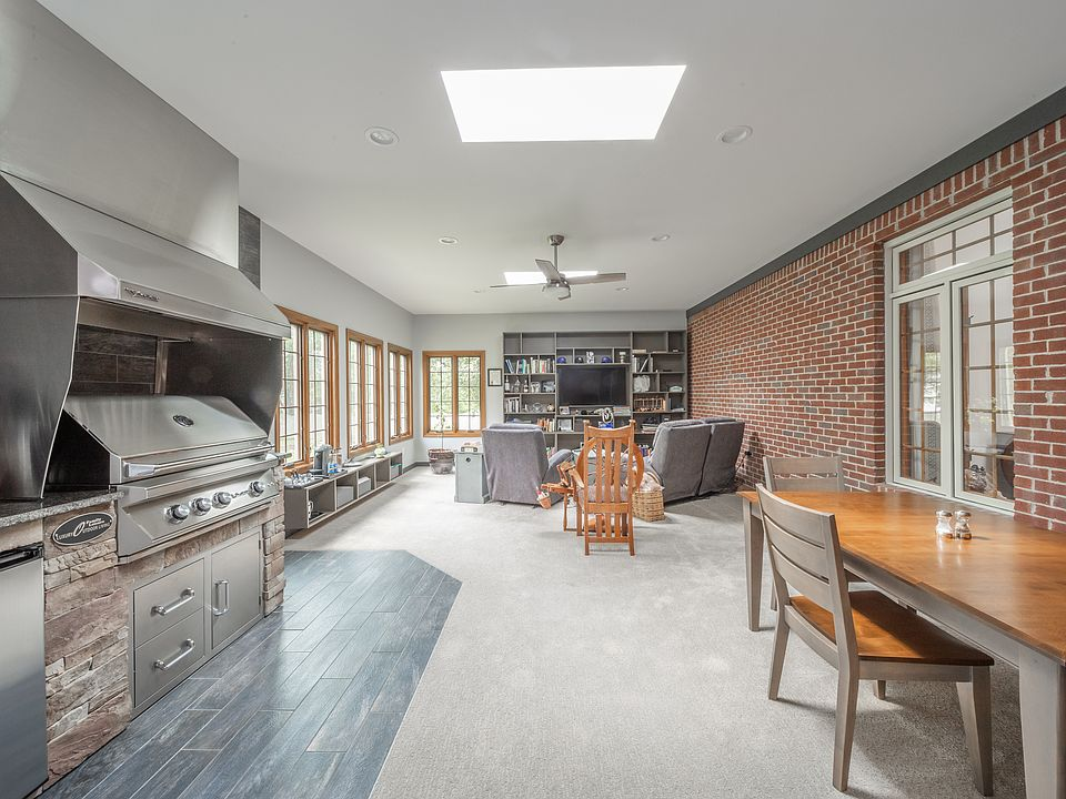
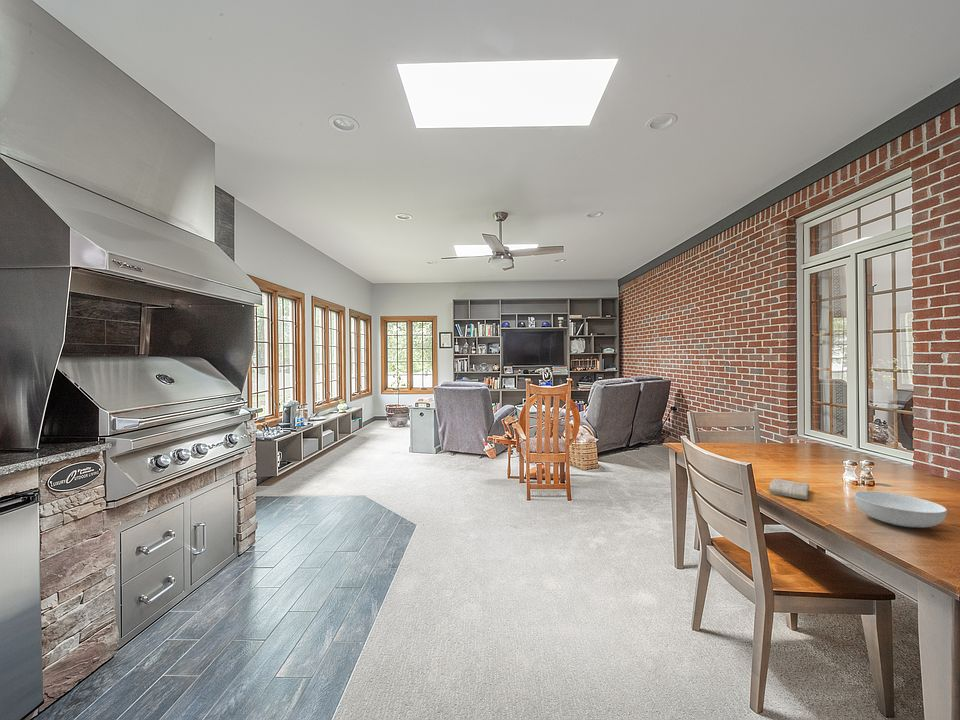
+ washcloth (789, 488)
+ serving bowl (897, 511)
